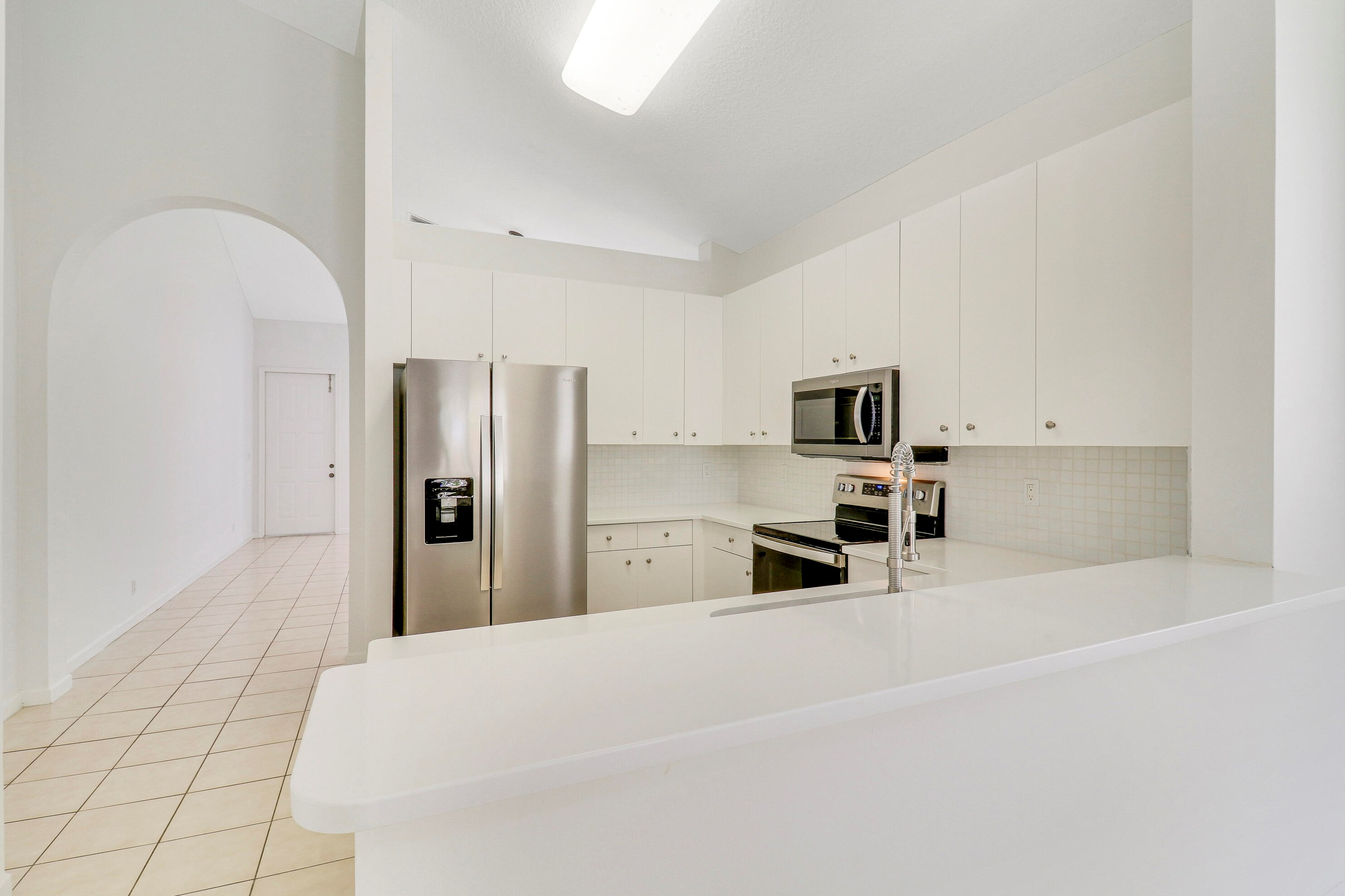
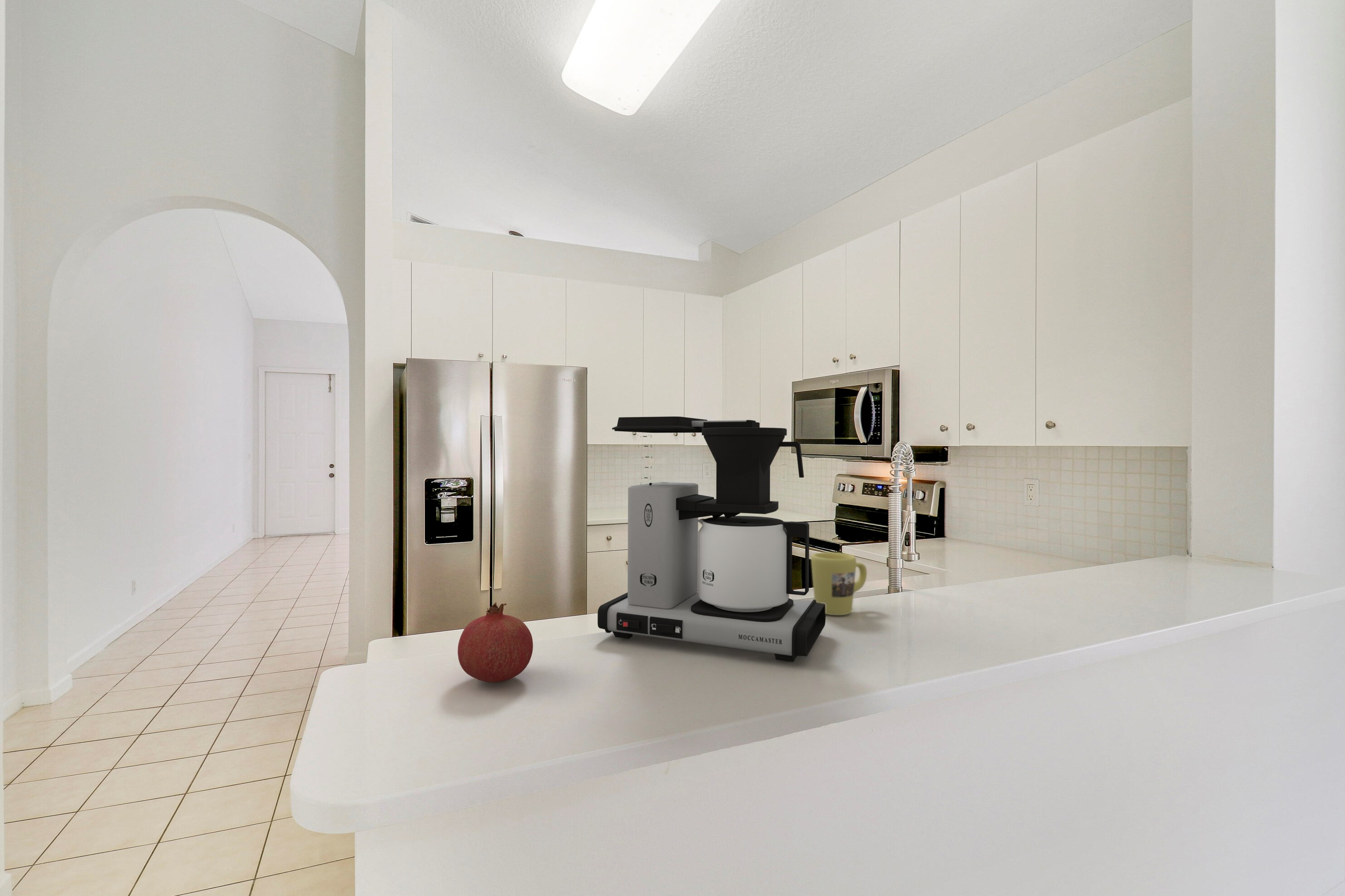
+ fruit (495, 641)
+ coffee maker (714, 527)
+ mug (841, 582)
